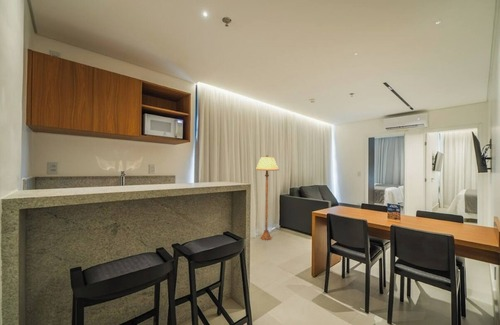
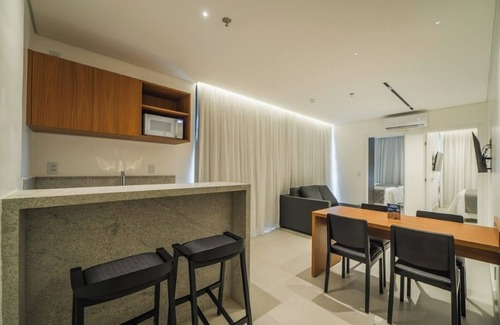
- floor lamp (266, 196)
